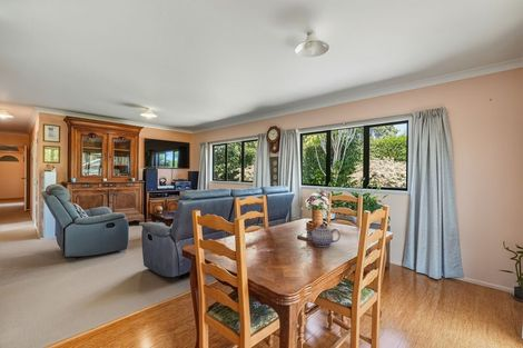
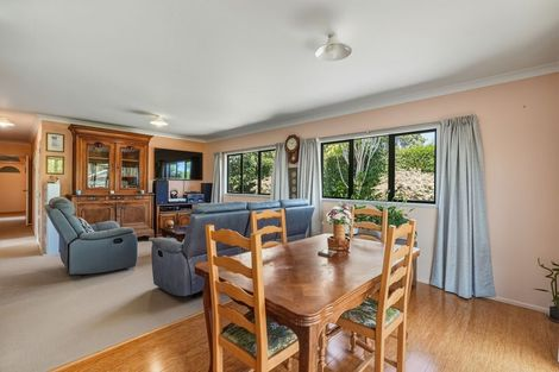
- teapot (322, 233)
